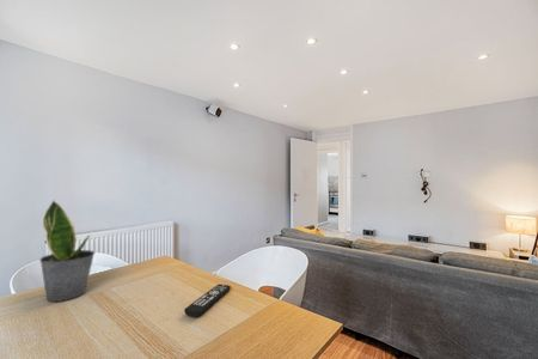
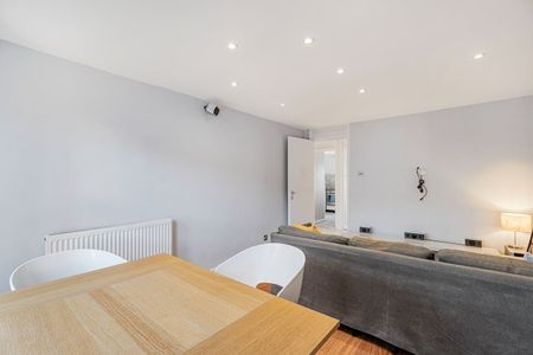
- remote control (209, 298)
- potted plant (68, 247)
